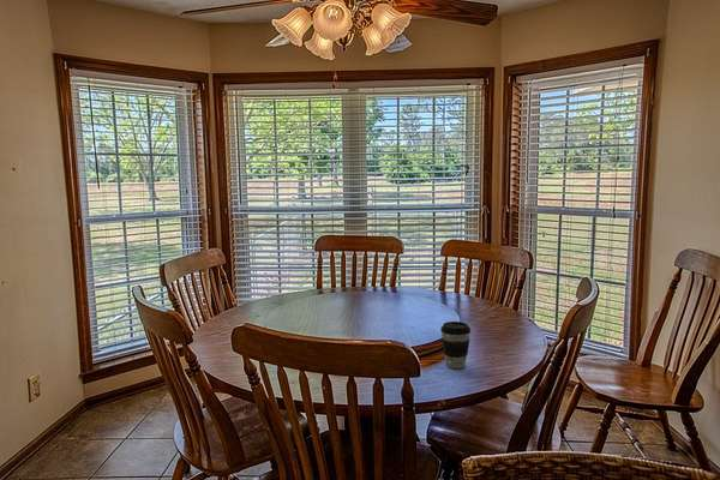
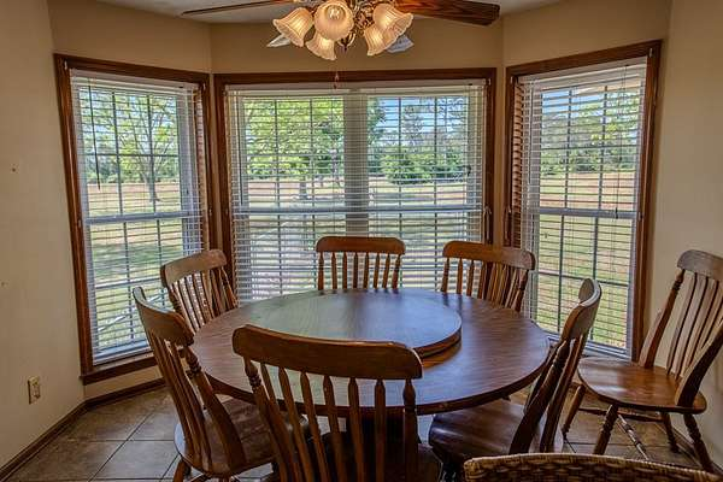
- coffee cup (455, 344)
